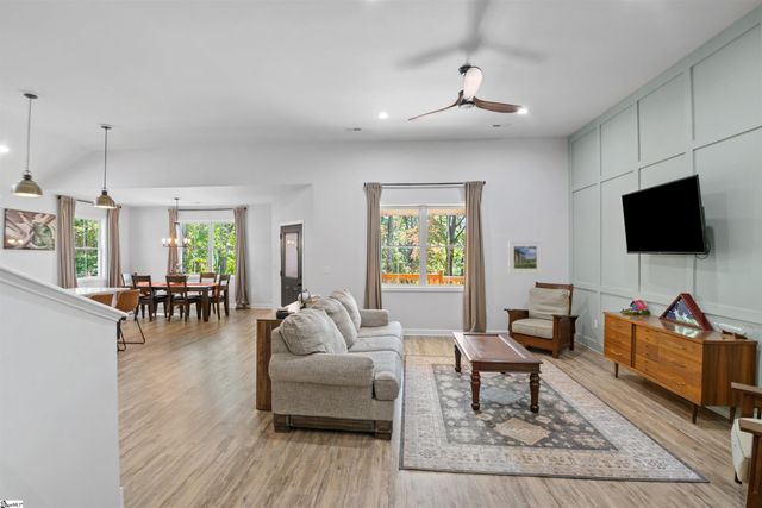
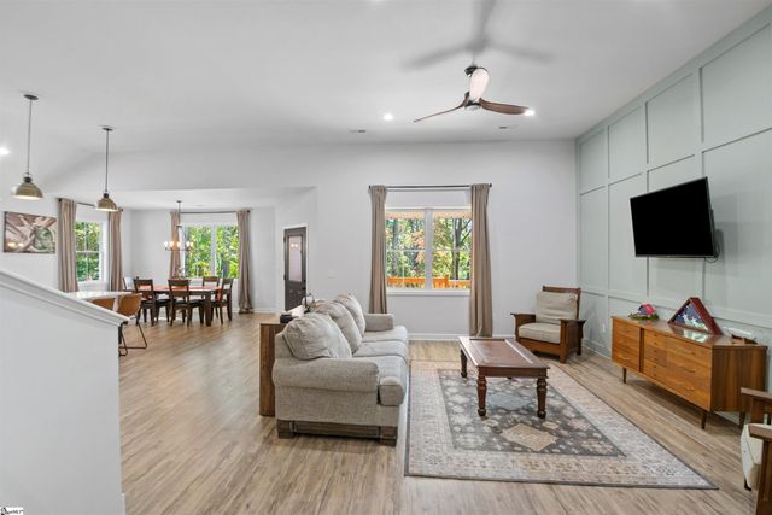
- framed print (525, 257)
